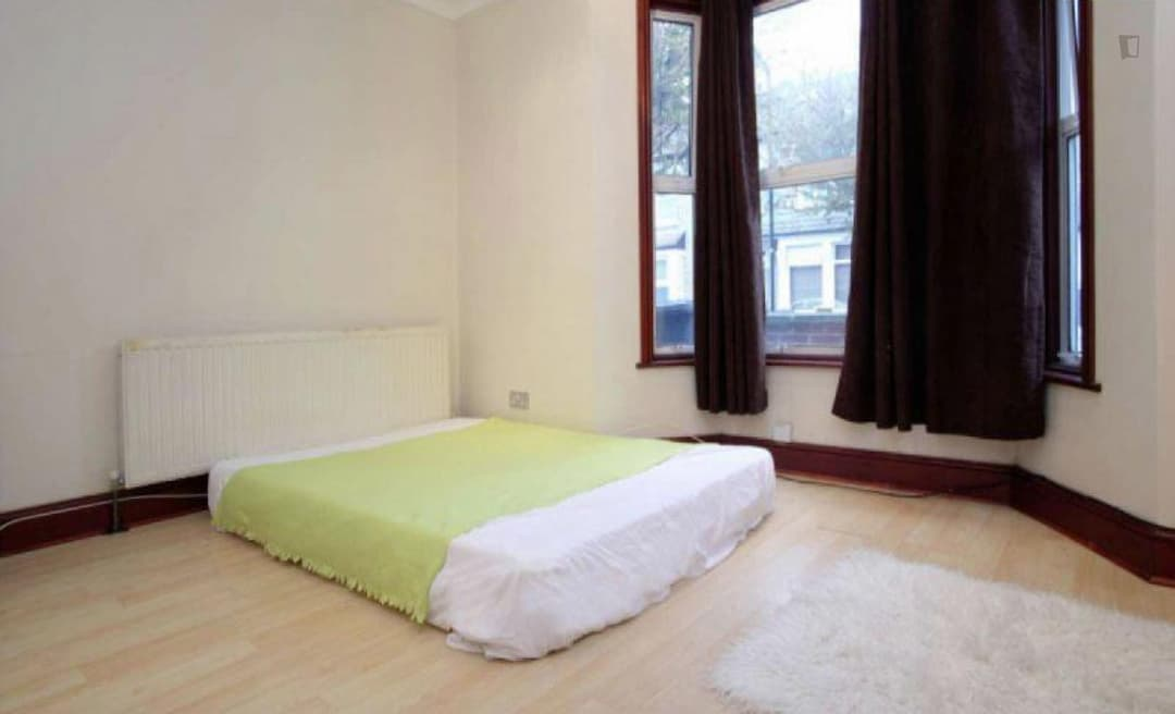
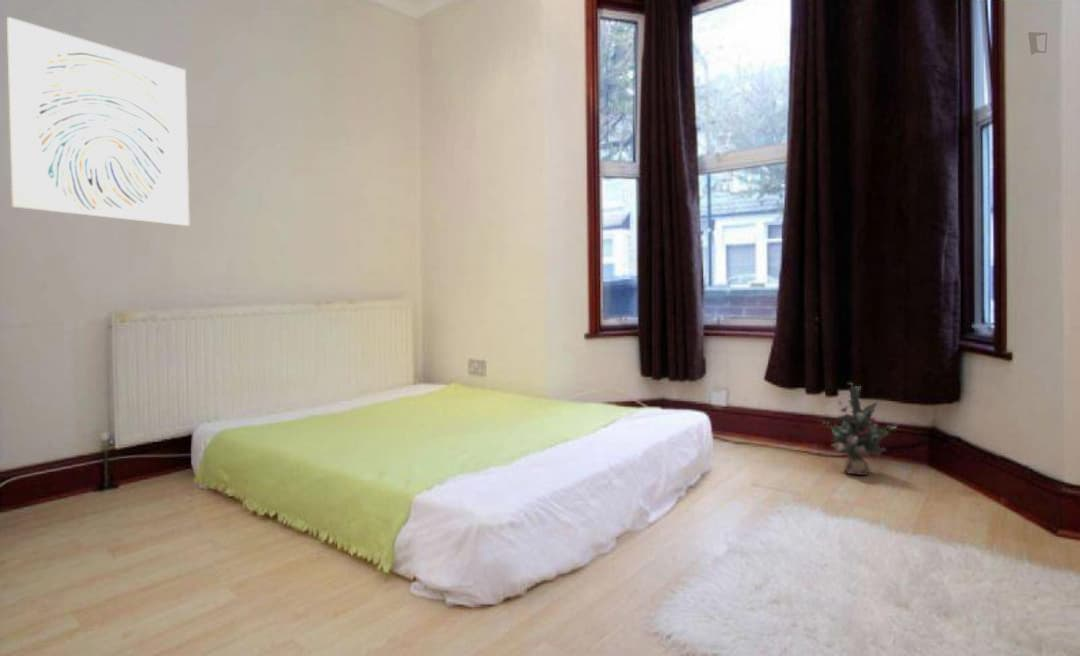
+ decorative plant (858, 428)
+ wall art (106, 132)
